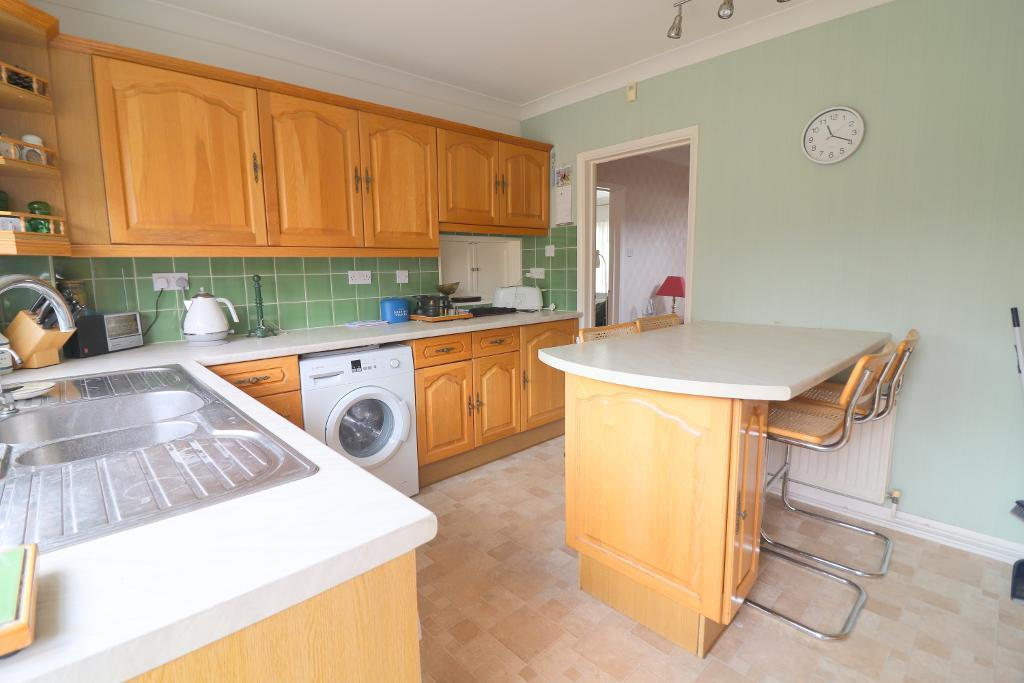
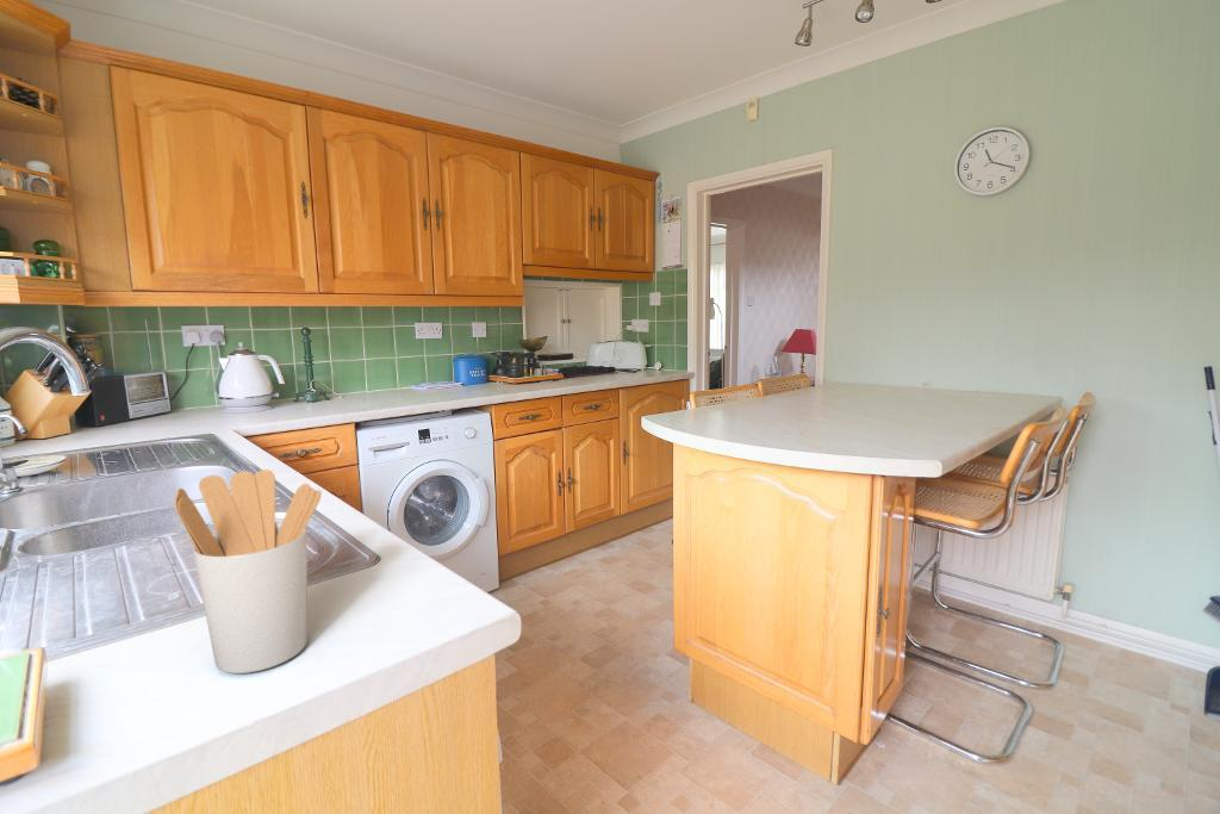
+ utensil holder (250, 559)
